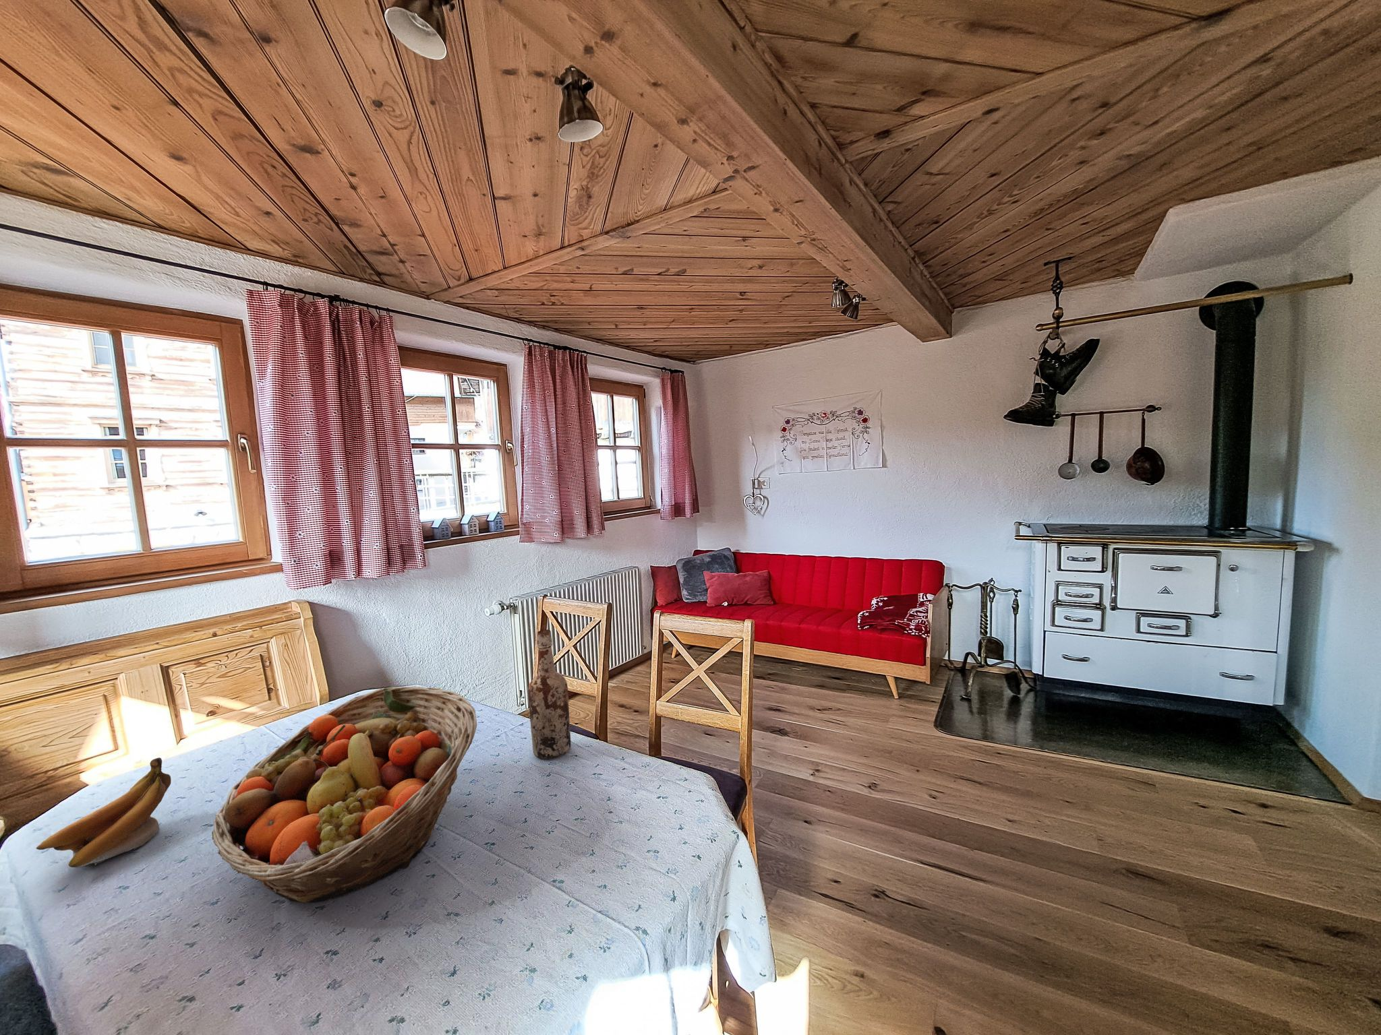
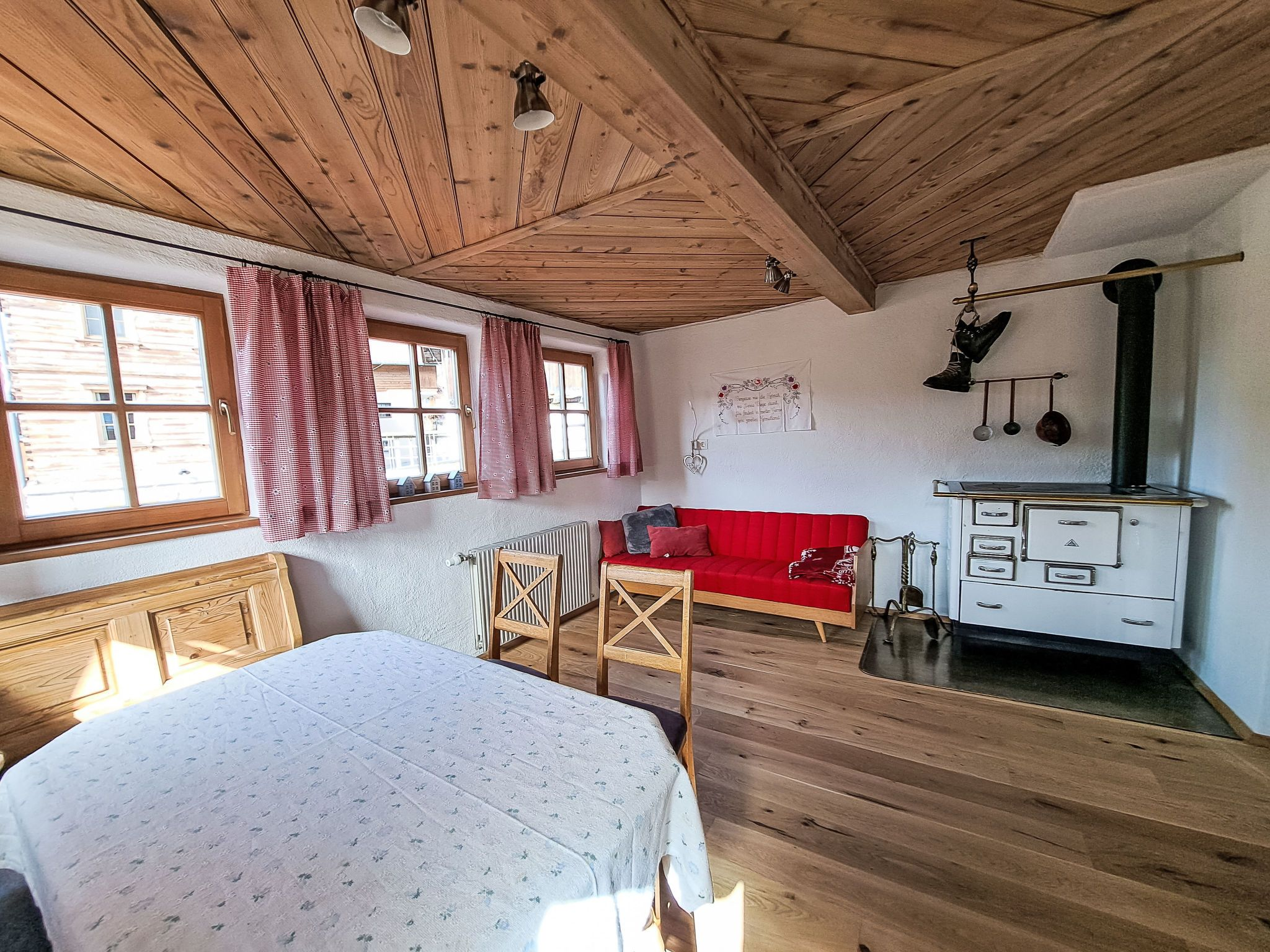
- fruit basket (358, 778)
- wine bottle (548, 690)
- banana (111, 812)
